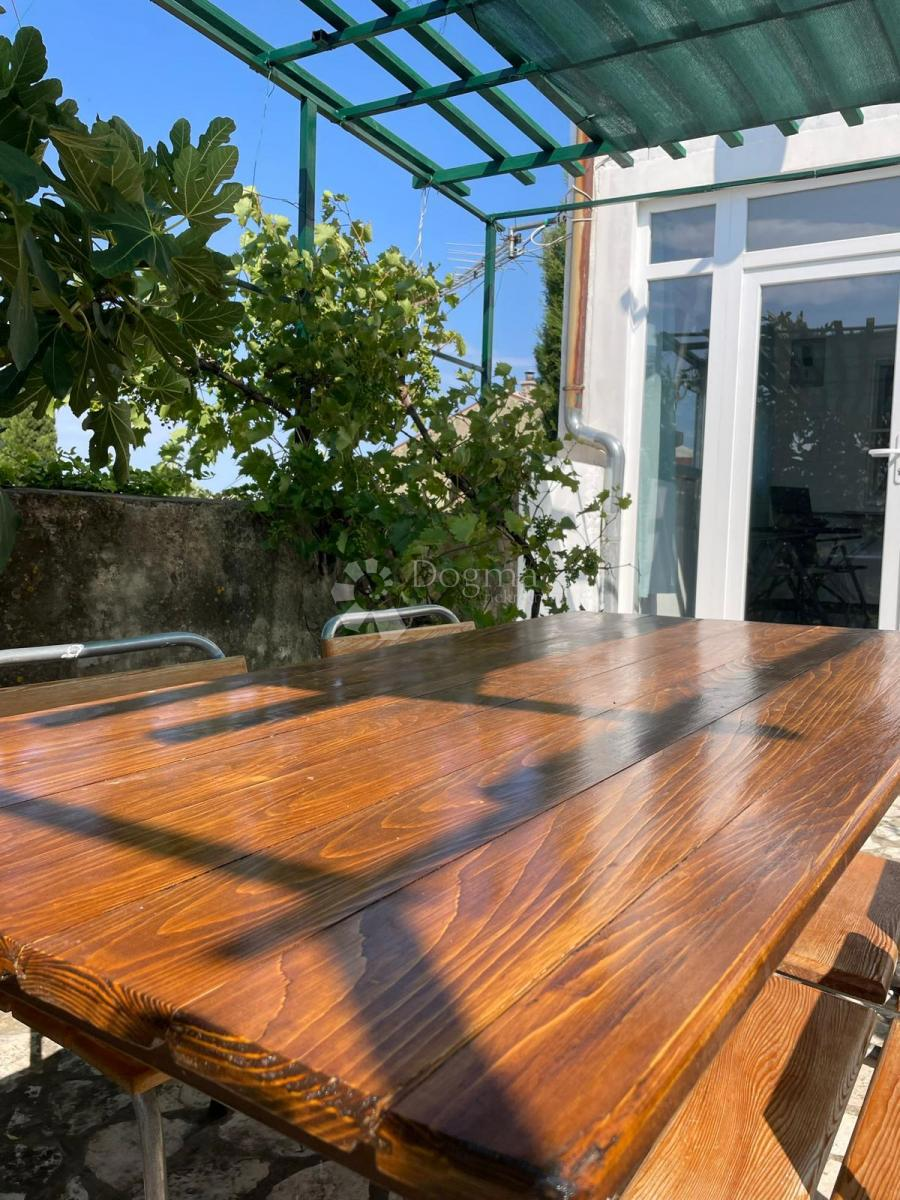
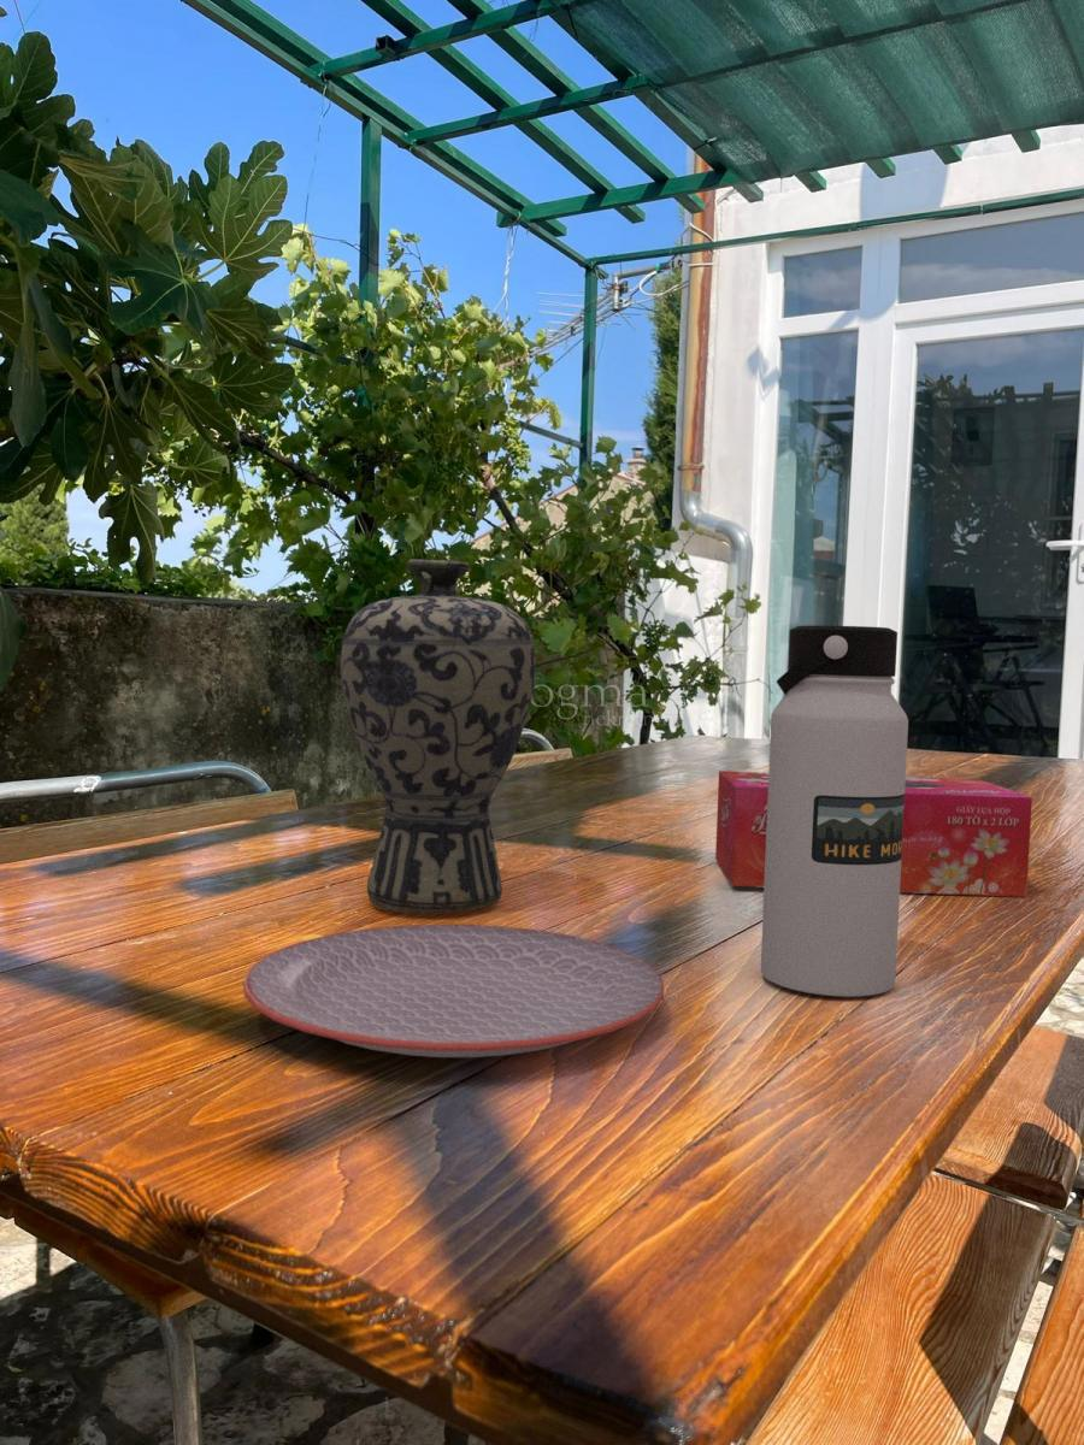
+ tissue box (902, 832)
+ plate (455, 990)
+ vase (437, 732)
+ water bottle (835, 803)
